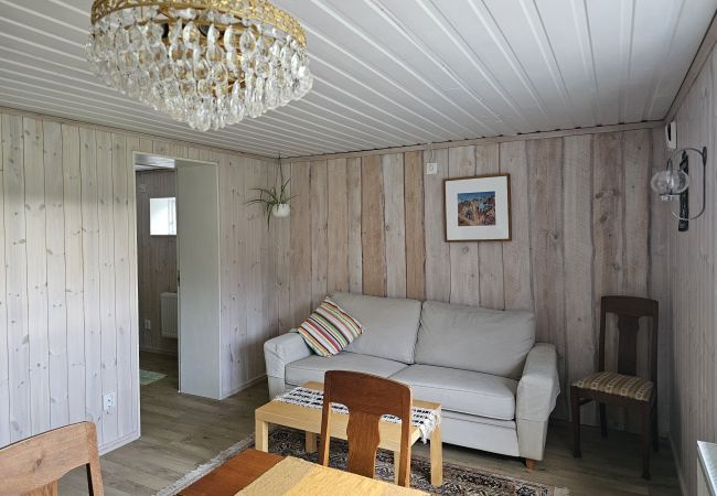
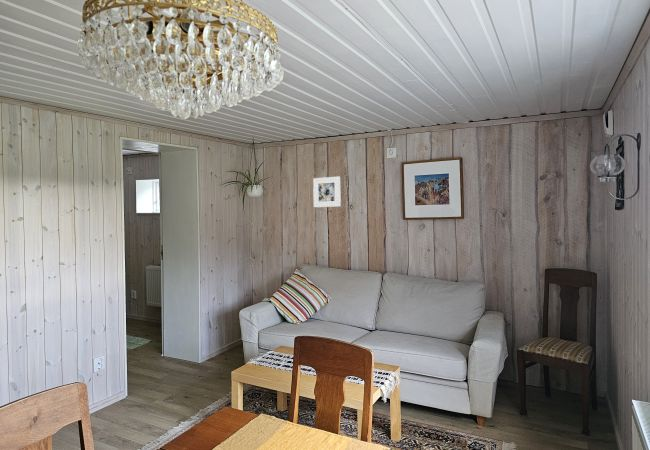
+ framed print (326, 192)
